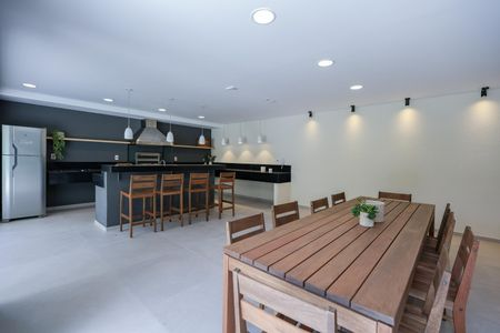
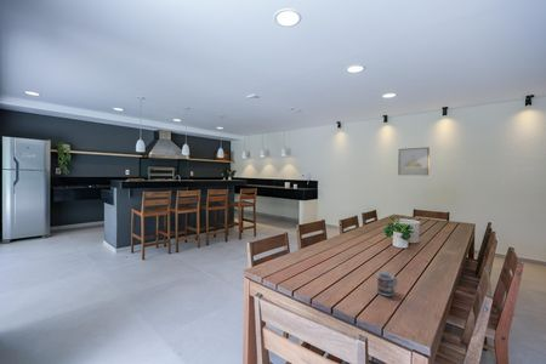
+ cup (387, 284)
+ wall art (413, 161)
